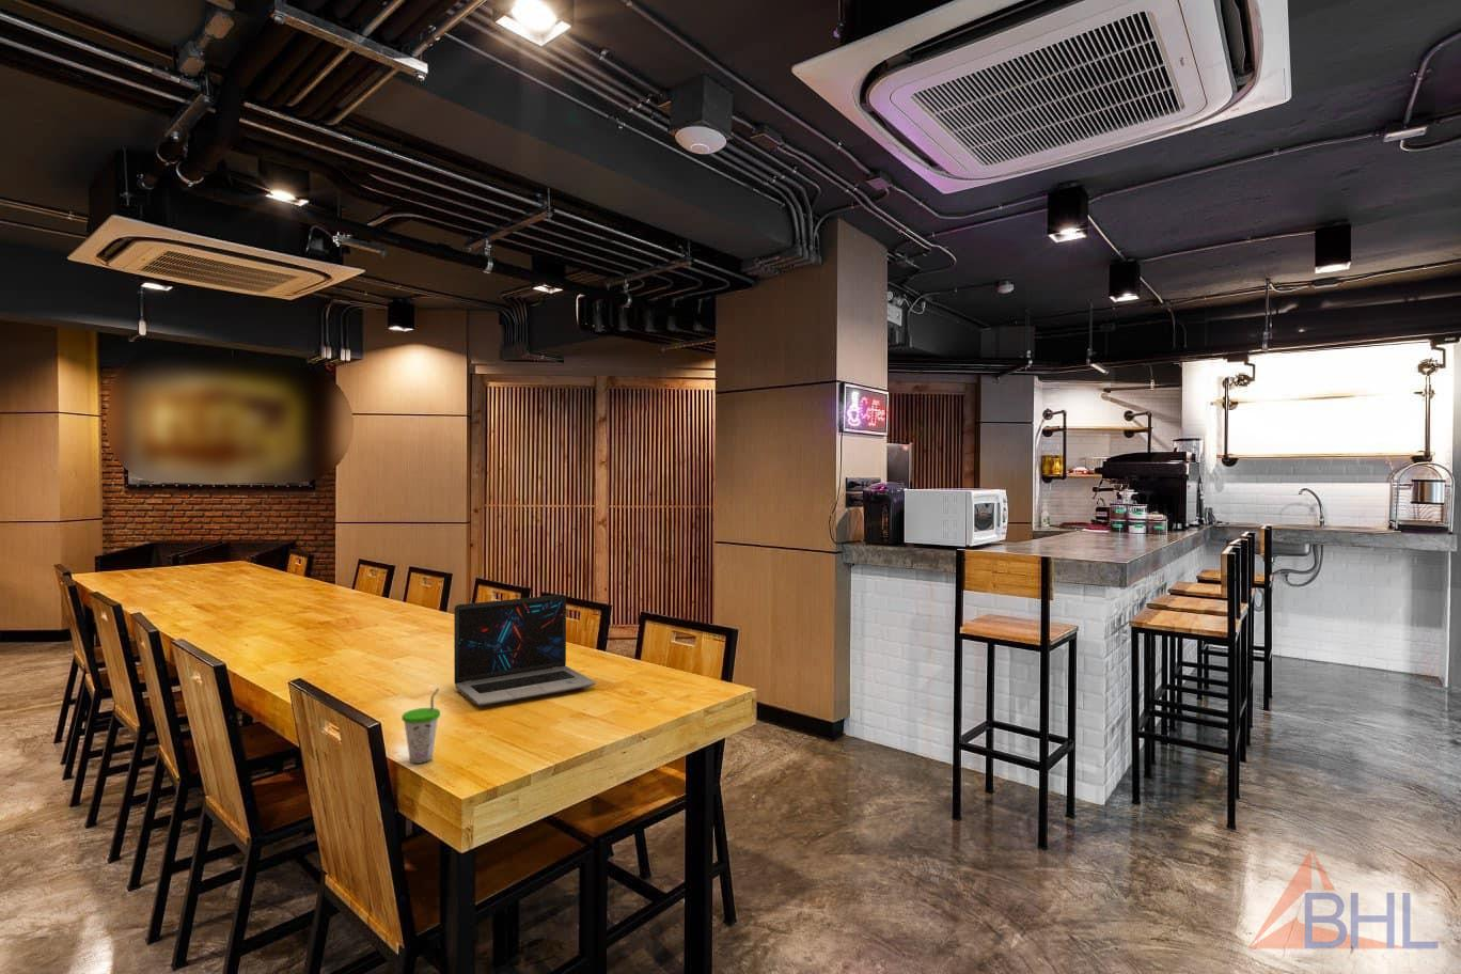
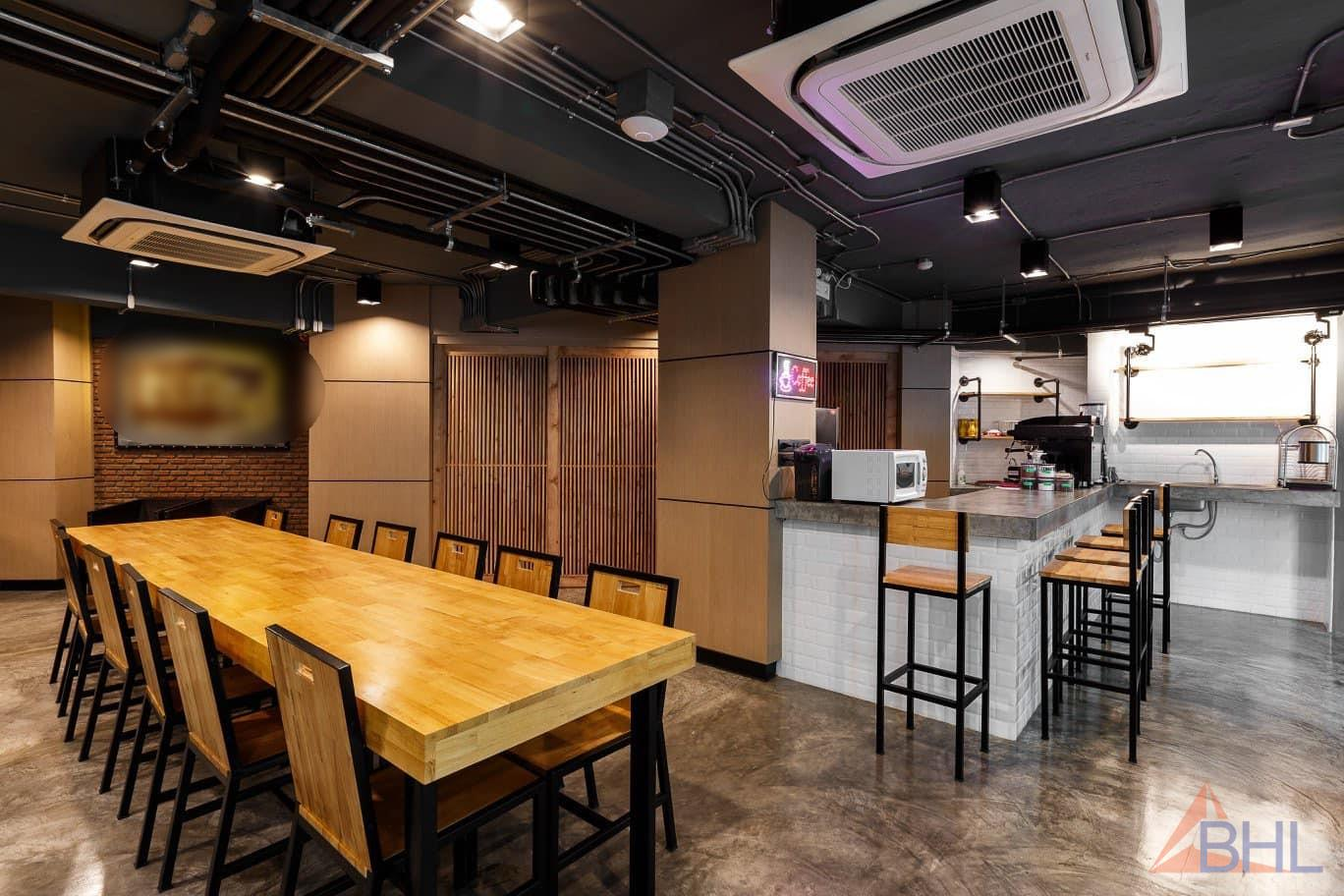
- cup (421, 725)
- laptop (525, 646)
